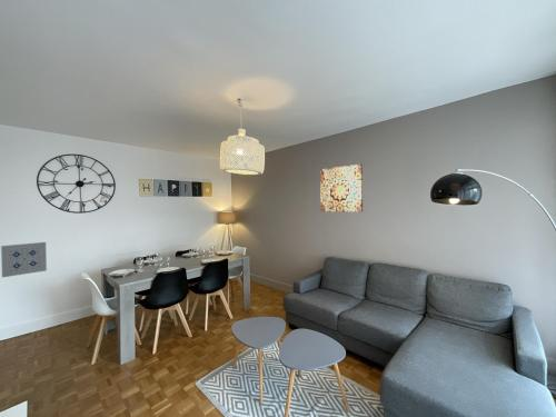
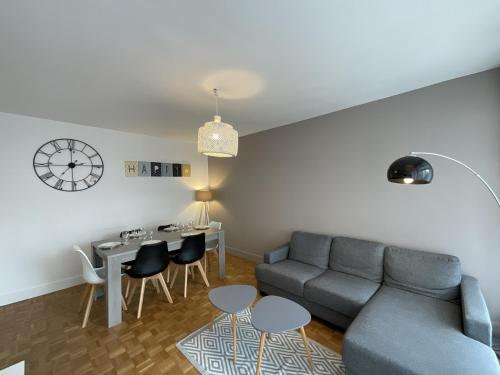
- wall art (24, 258)
- wall art (339, 189)
